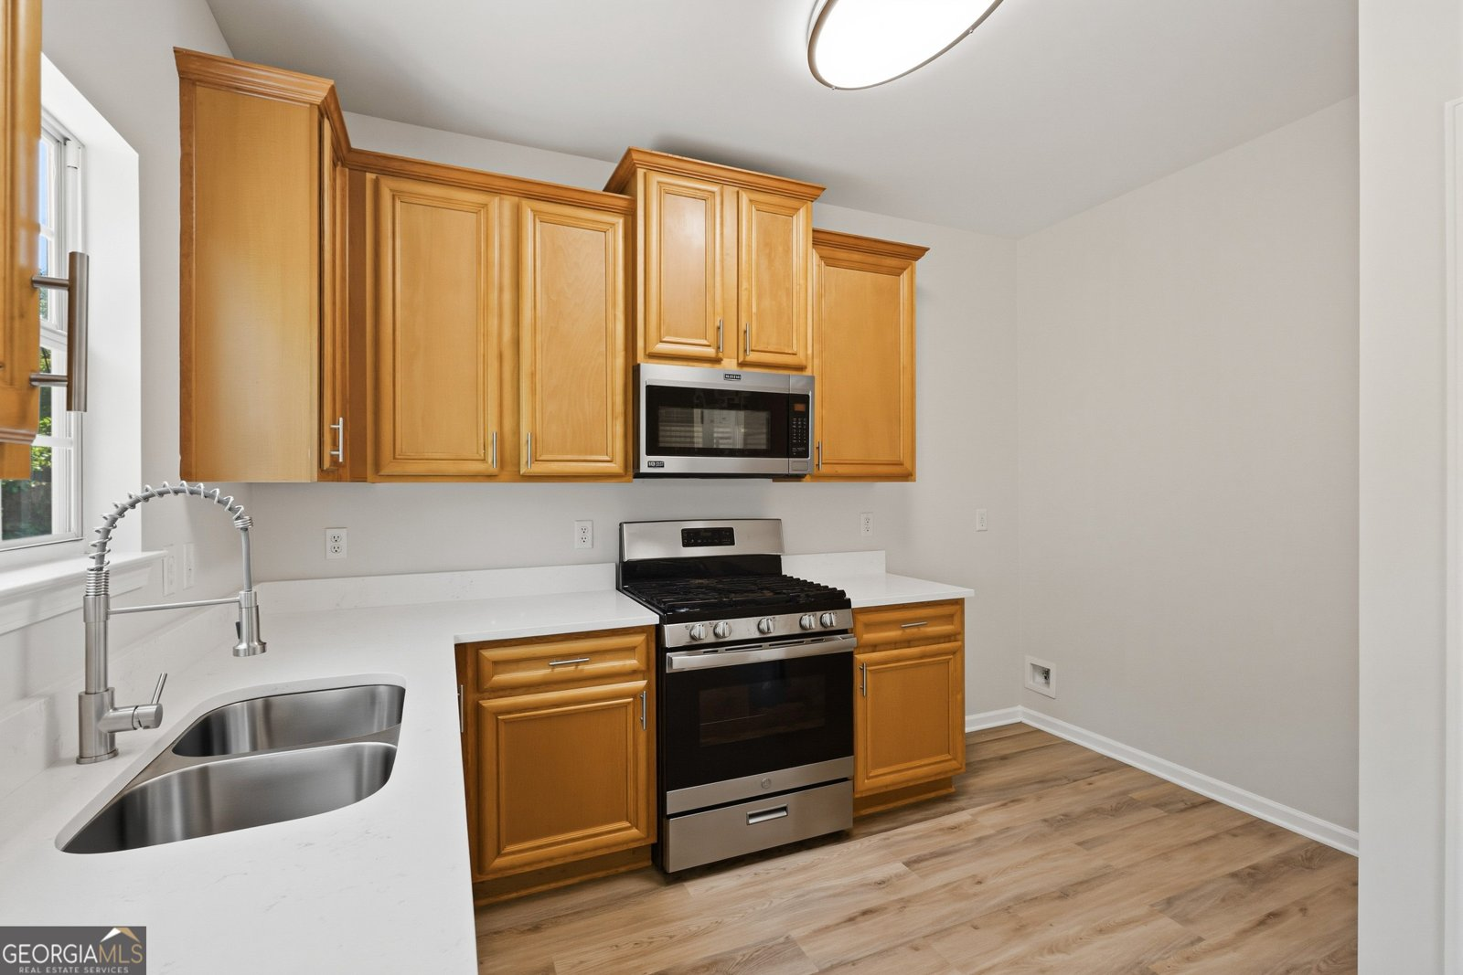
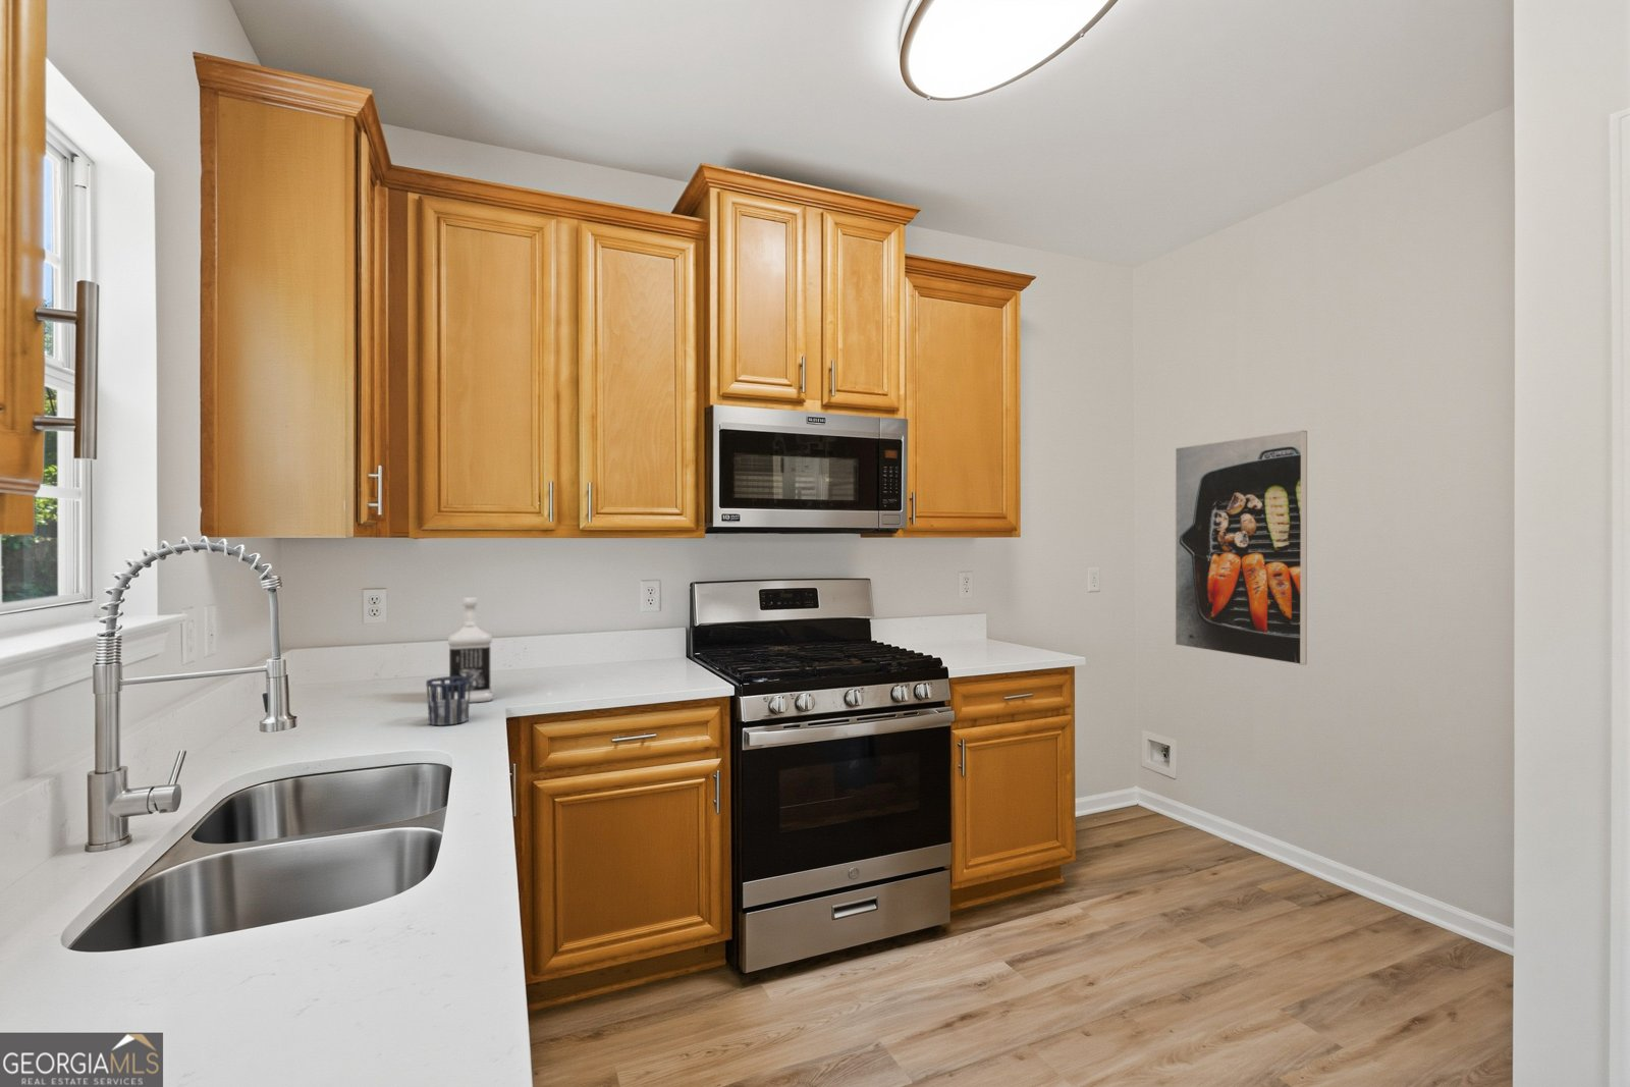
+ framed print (1235, 547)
+ bottle (469, 648)
+ cup (449, 700)
